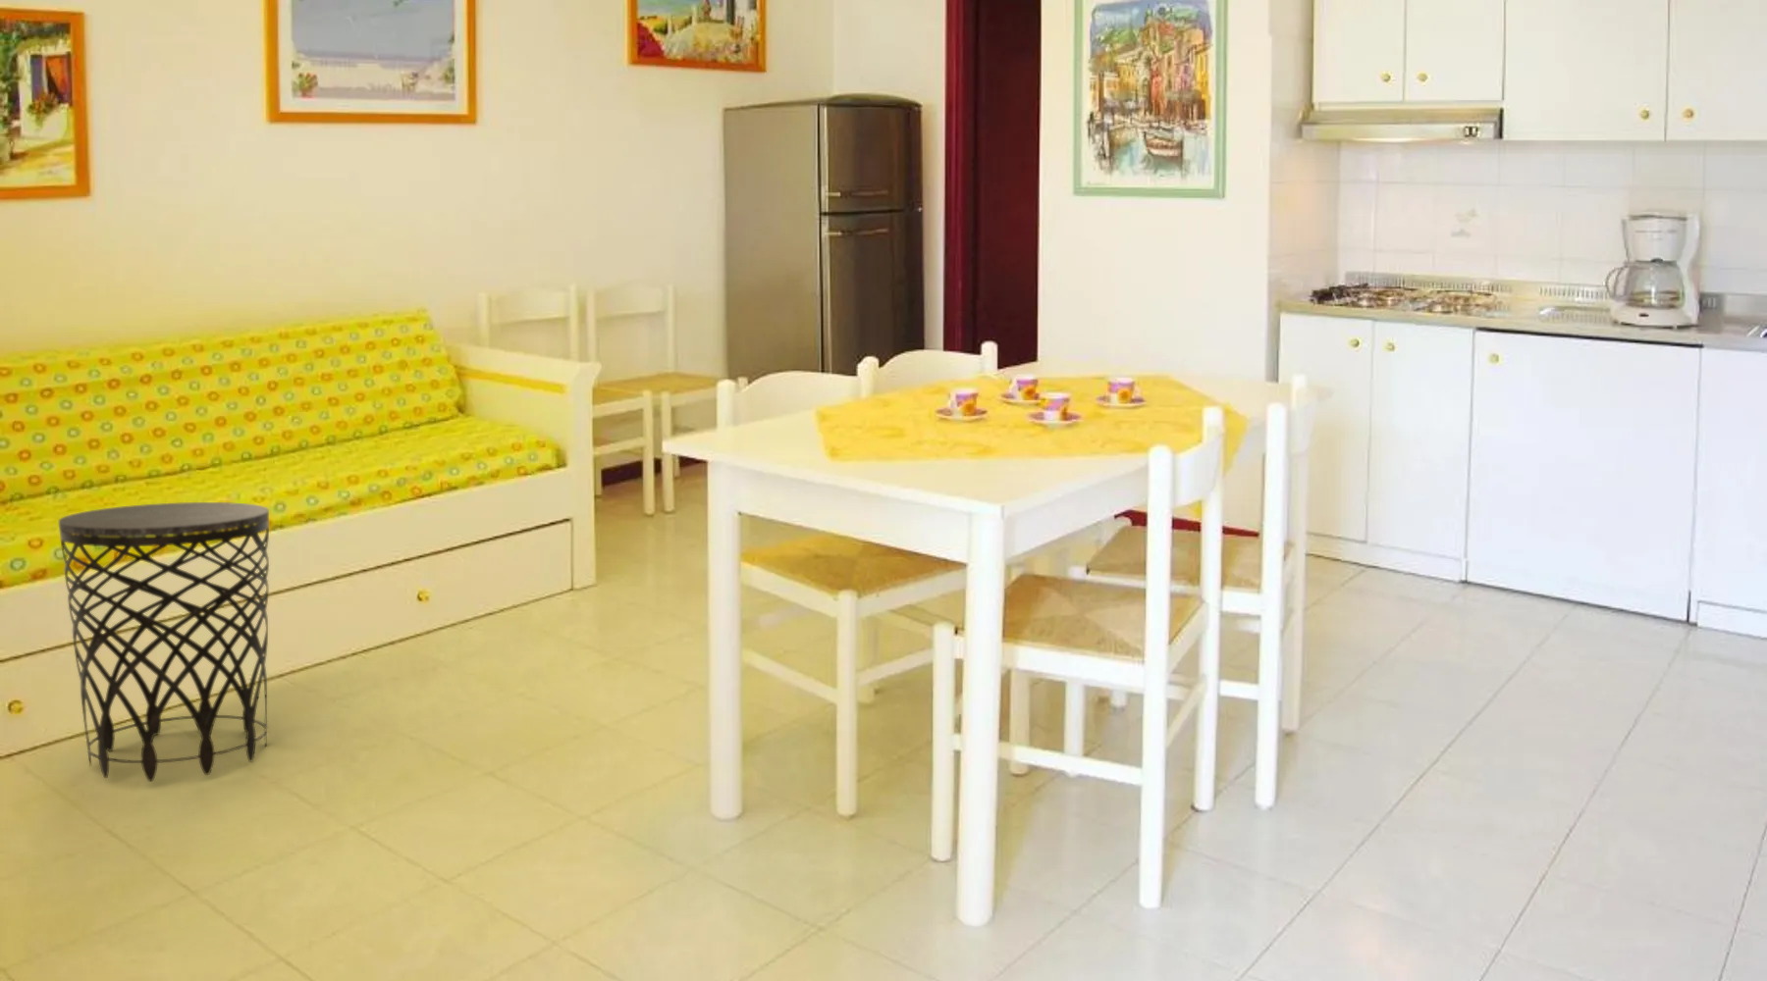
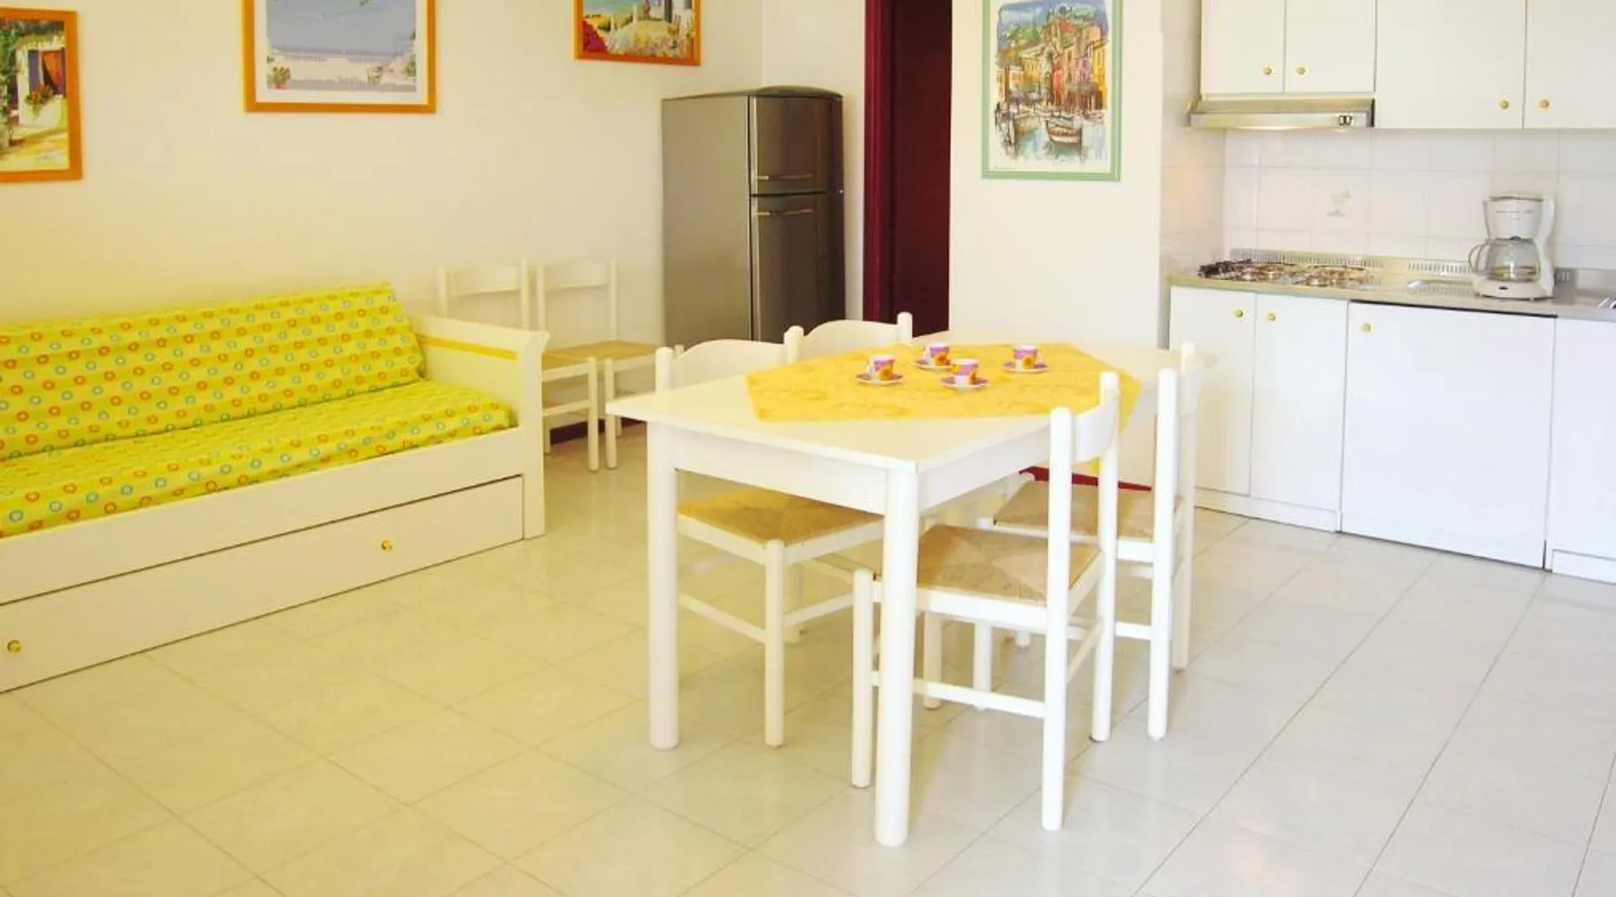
- side table (174, 635)
